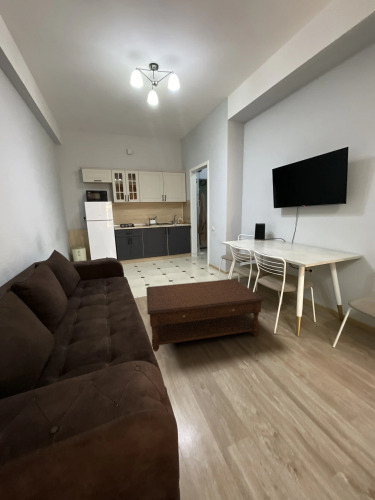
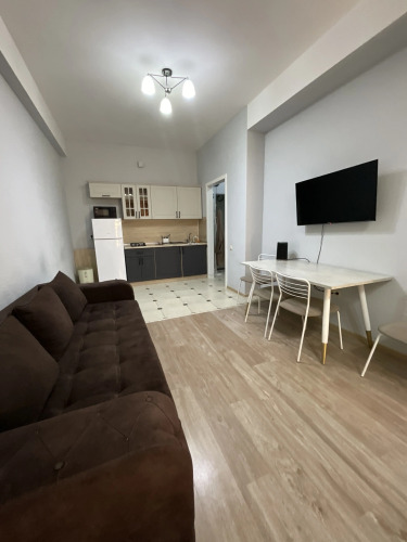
- coffee table (200, 310)
